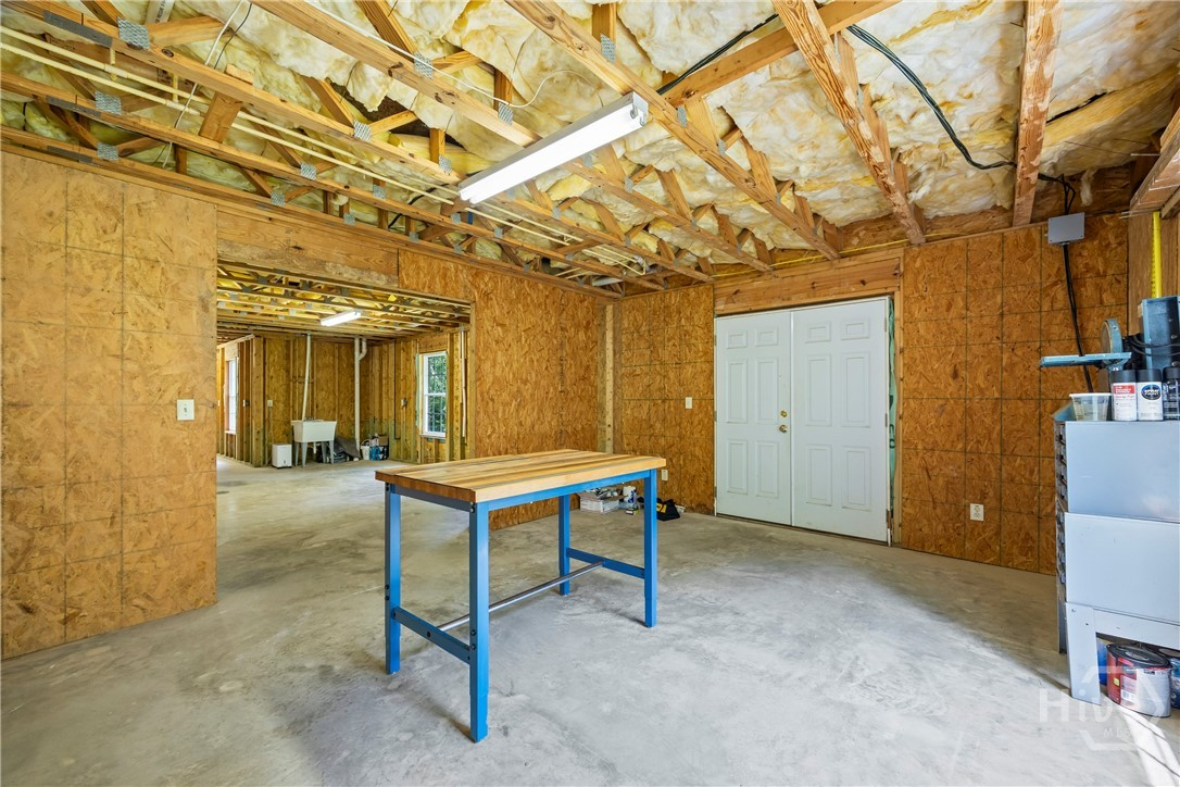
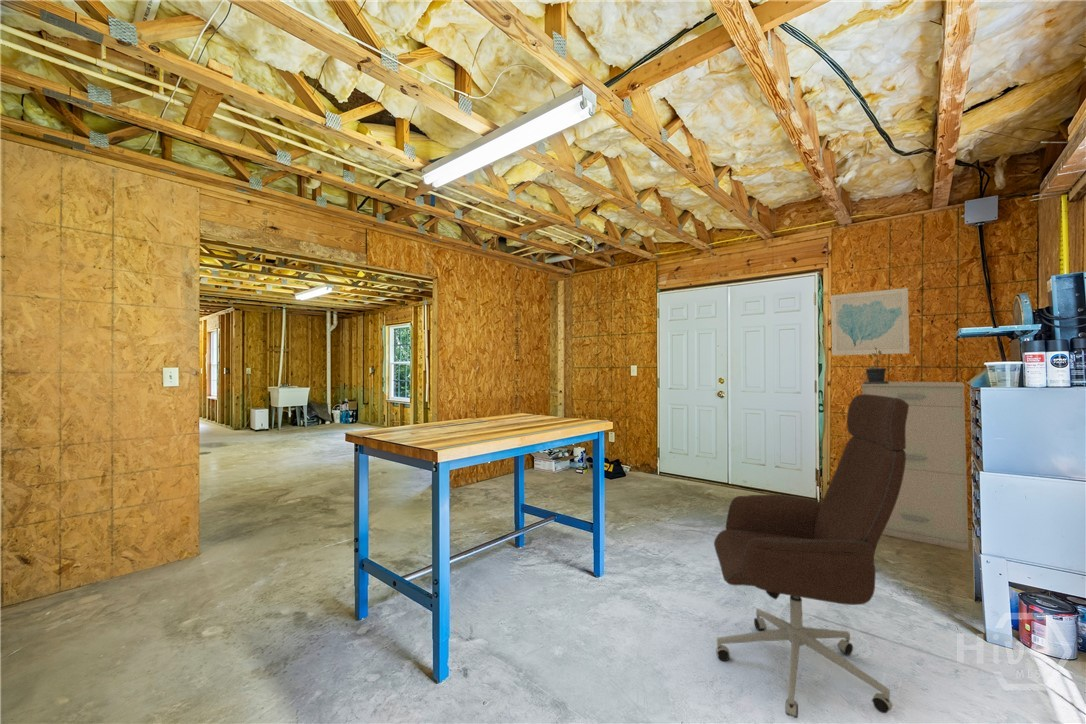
+ potted plant (874, 365)
+ office chair (803, 532)
+ wall art (868, 323)
+ filing cabinet (914, 456)
